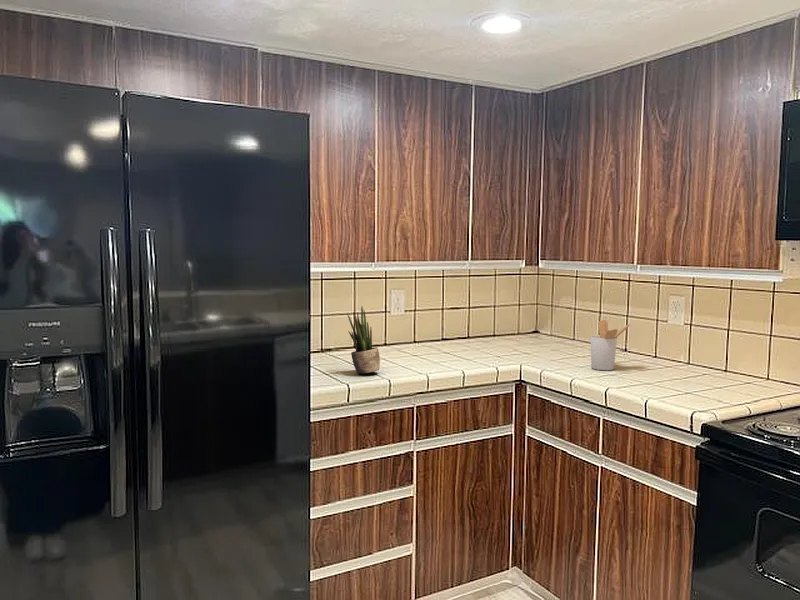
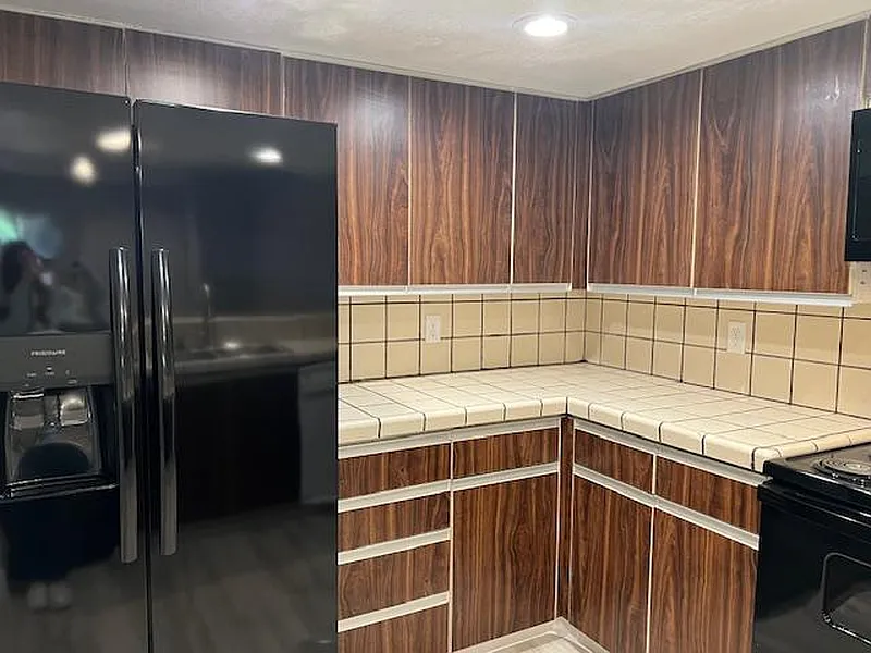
- utensil holder (610, 345)
- potted plant (362, 339)
